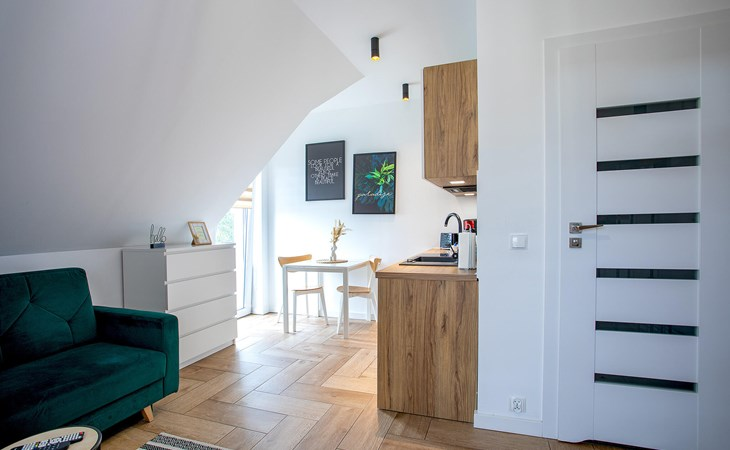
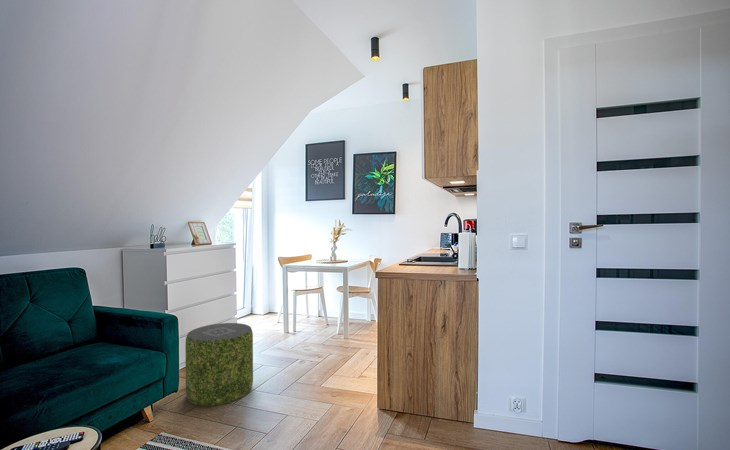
+ pouf (220, 361)
